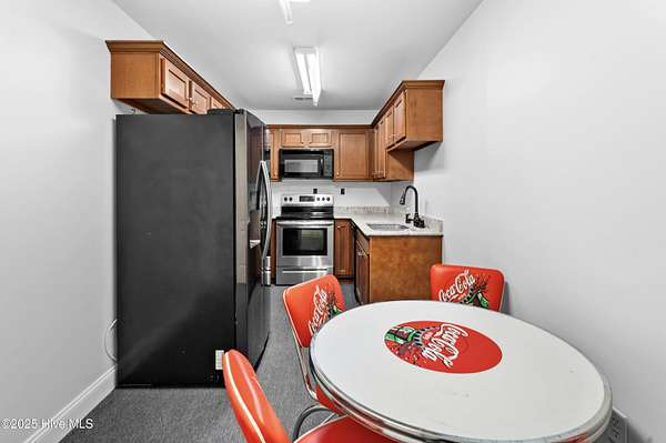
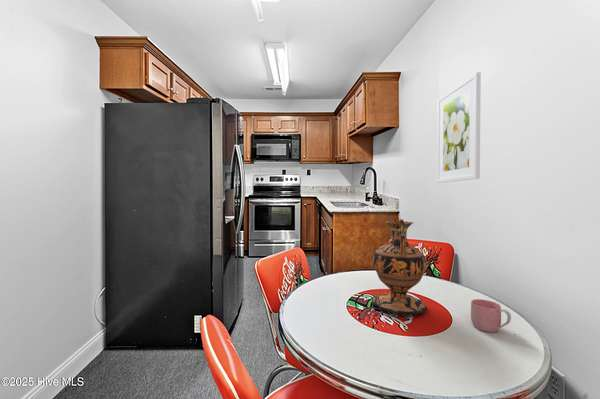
+ mug (490, 317)
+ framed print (456, 134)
+ vase (398, 262)
